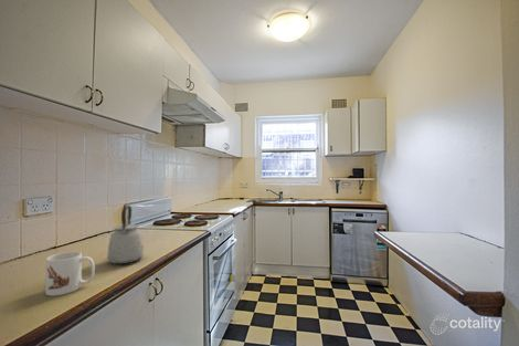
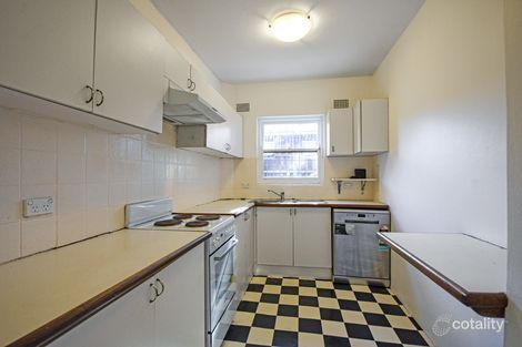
- mug (71, 271)
- kettle (127, 231)
